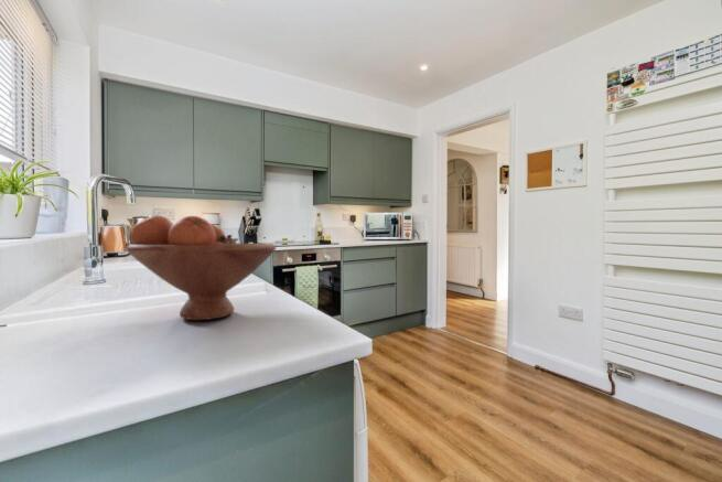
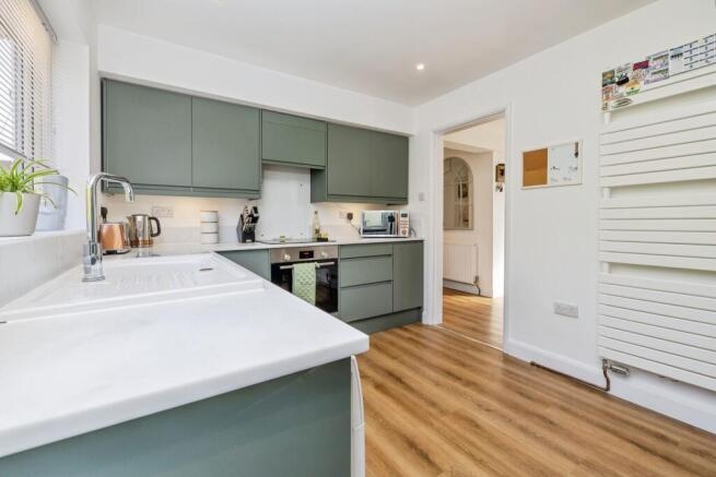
- fruit bowl (207, 266)
